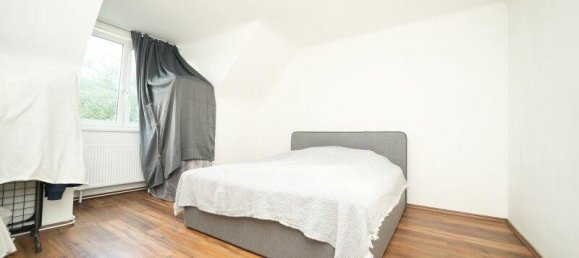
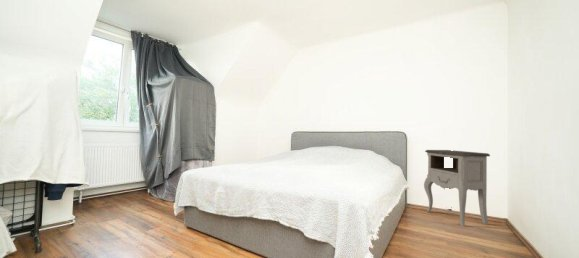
+ nightstand (454, 184)
